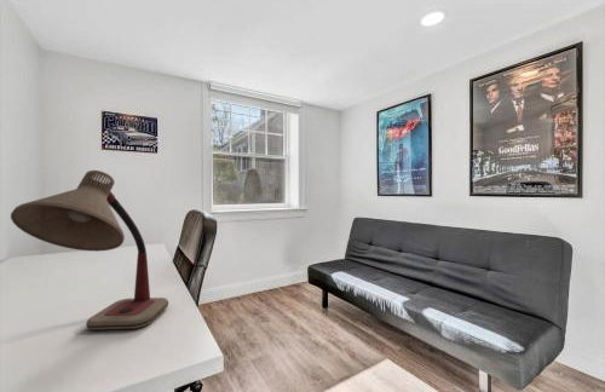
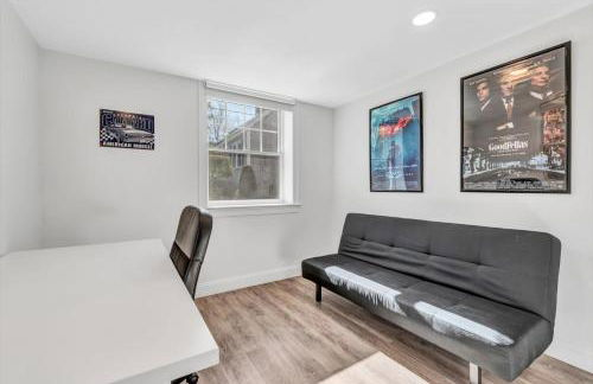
- desk lamp (108, 249)
